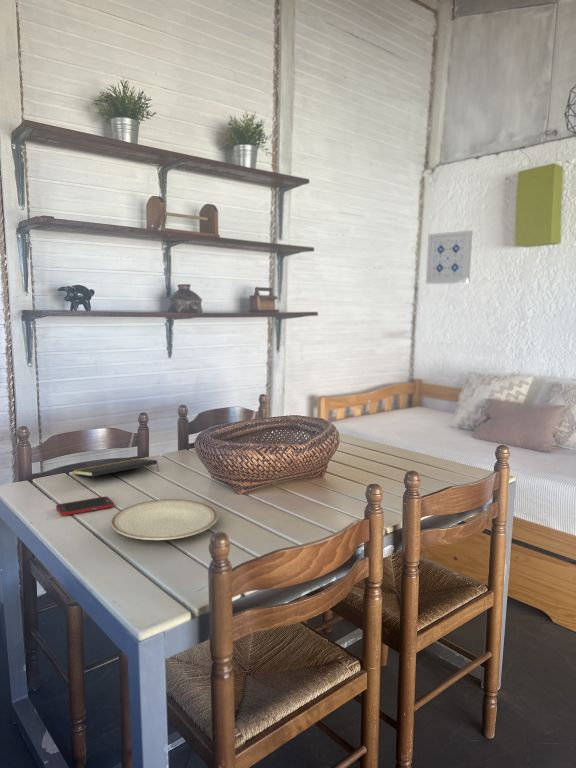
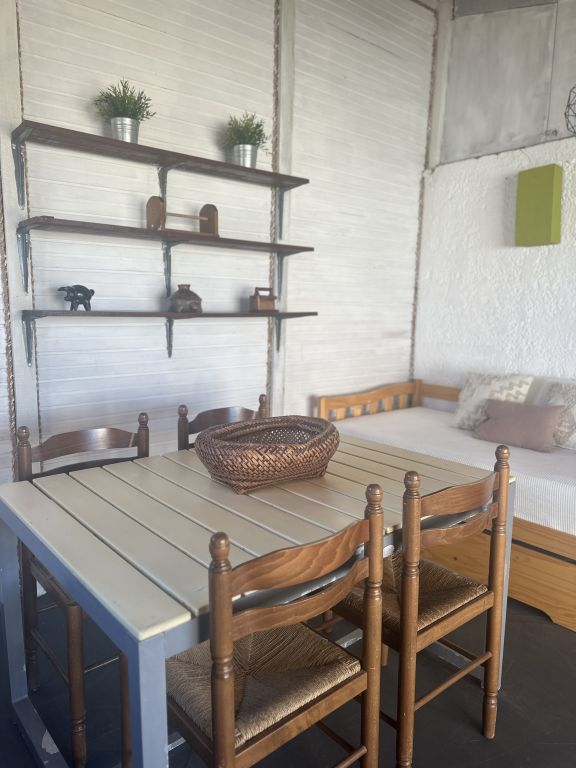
- cell phone (85, 505)
- wall art (448, 258)
- notepad (115, 467)
- plate (165, 523)
